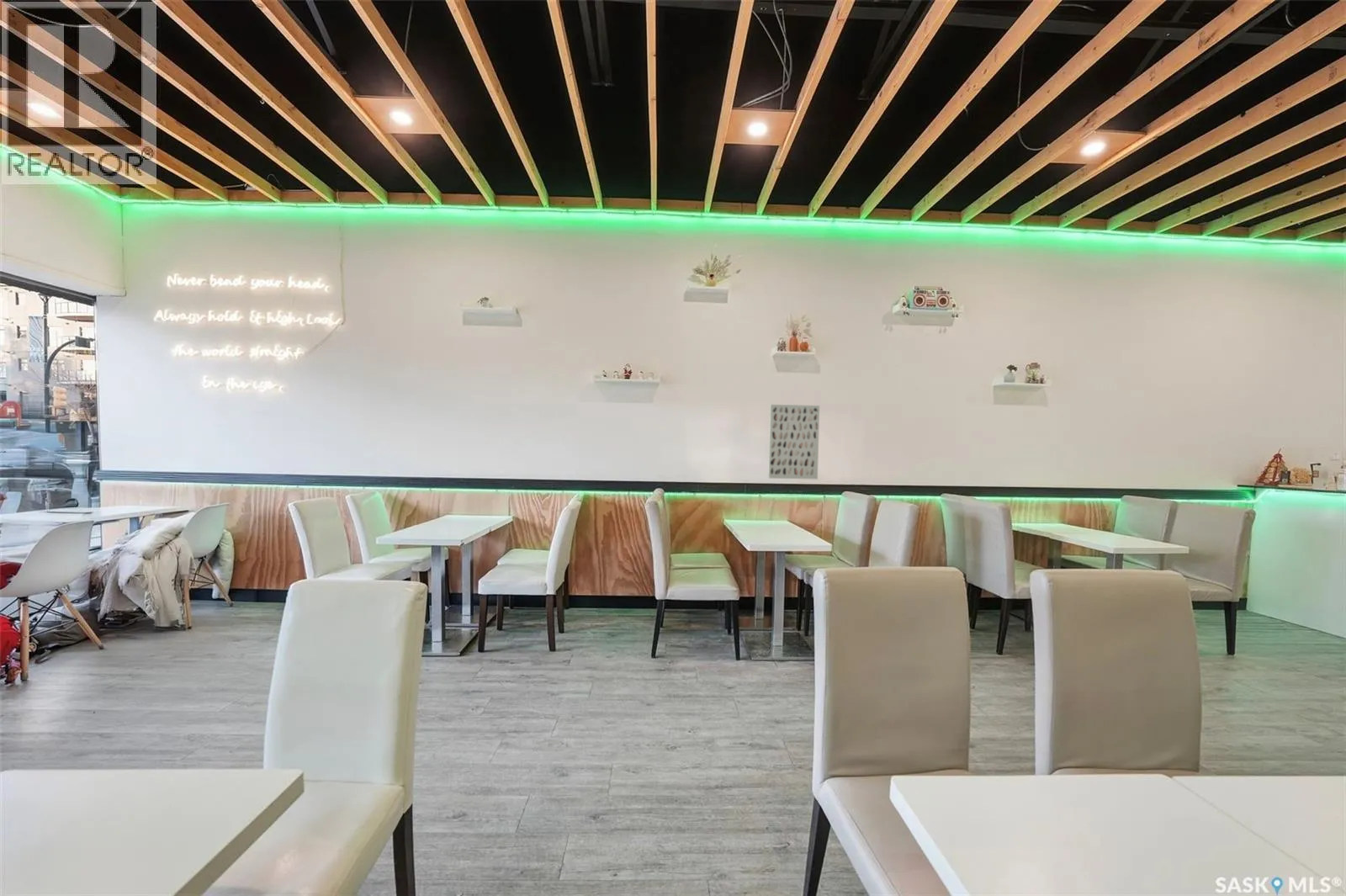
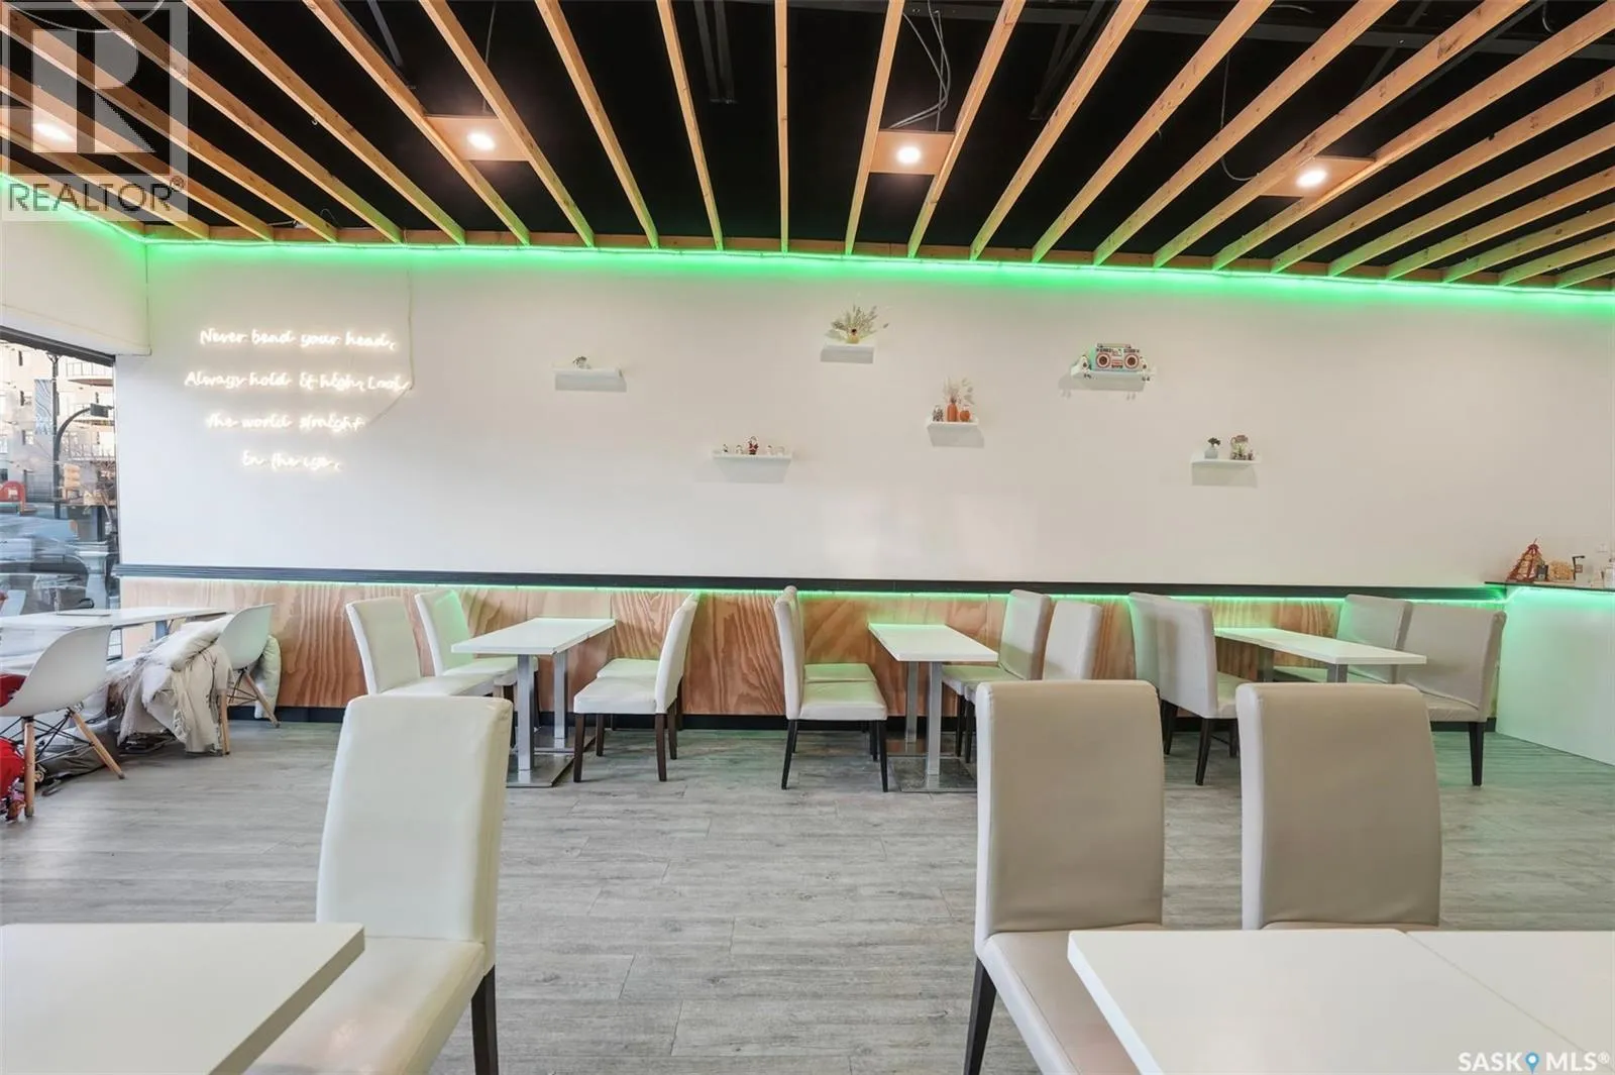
- wall art (793, 442)
